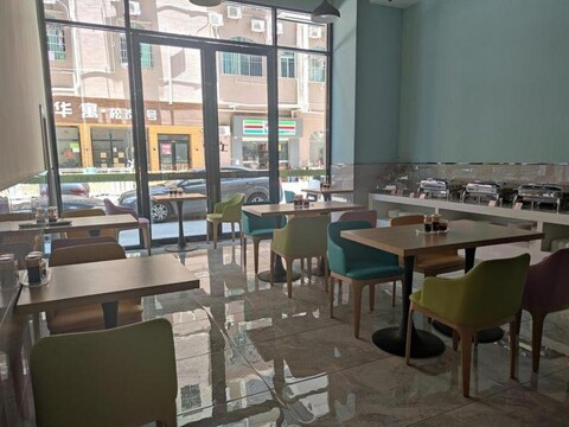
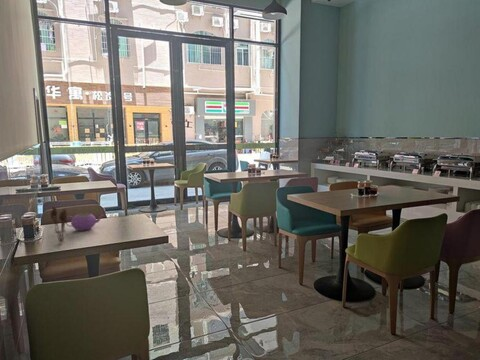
+ utensil holder (61, 224)
+ teapot (84, 221)
